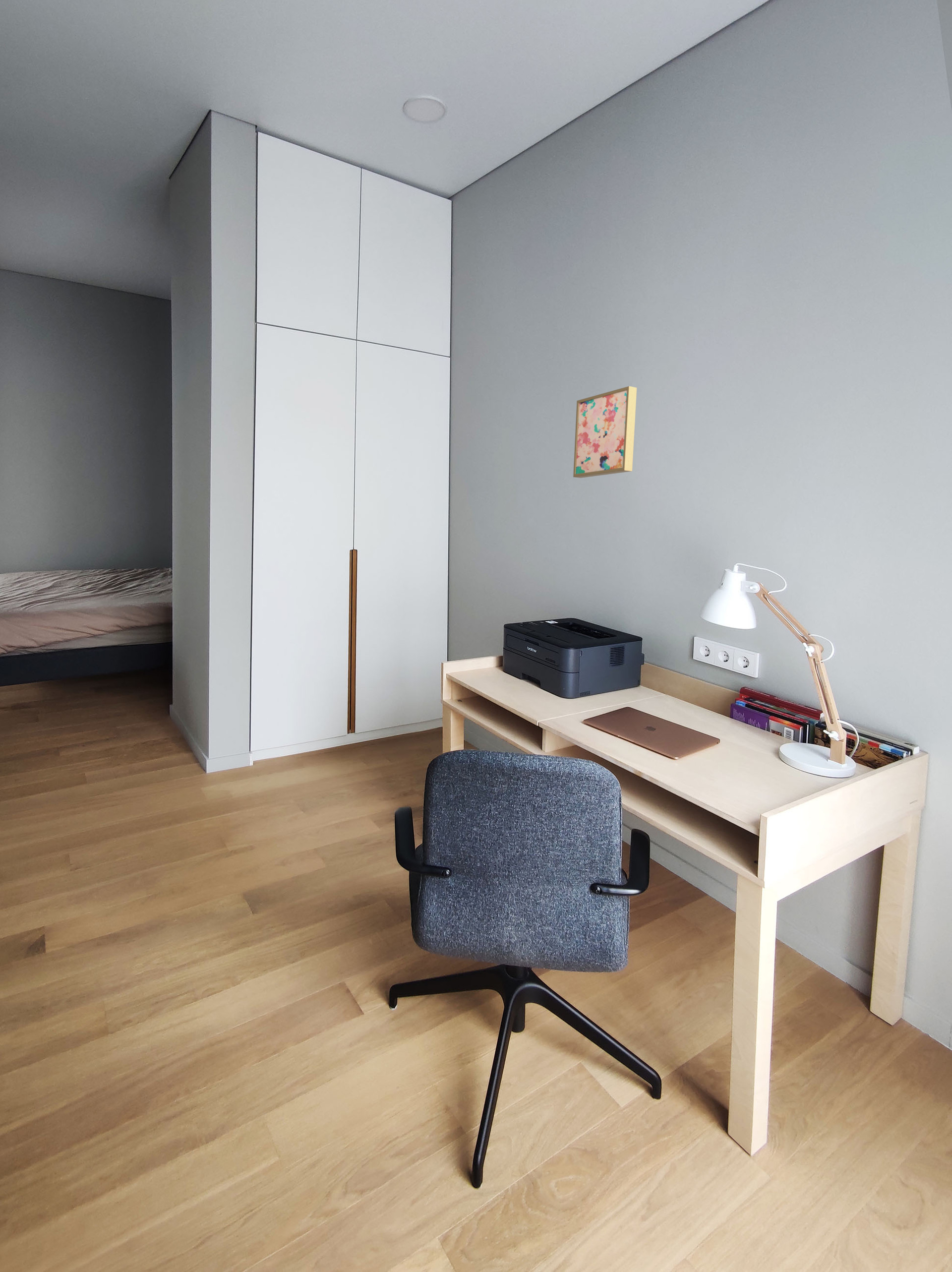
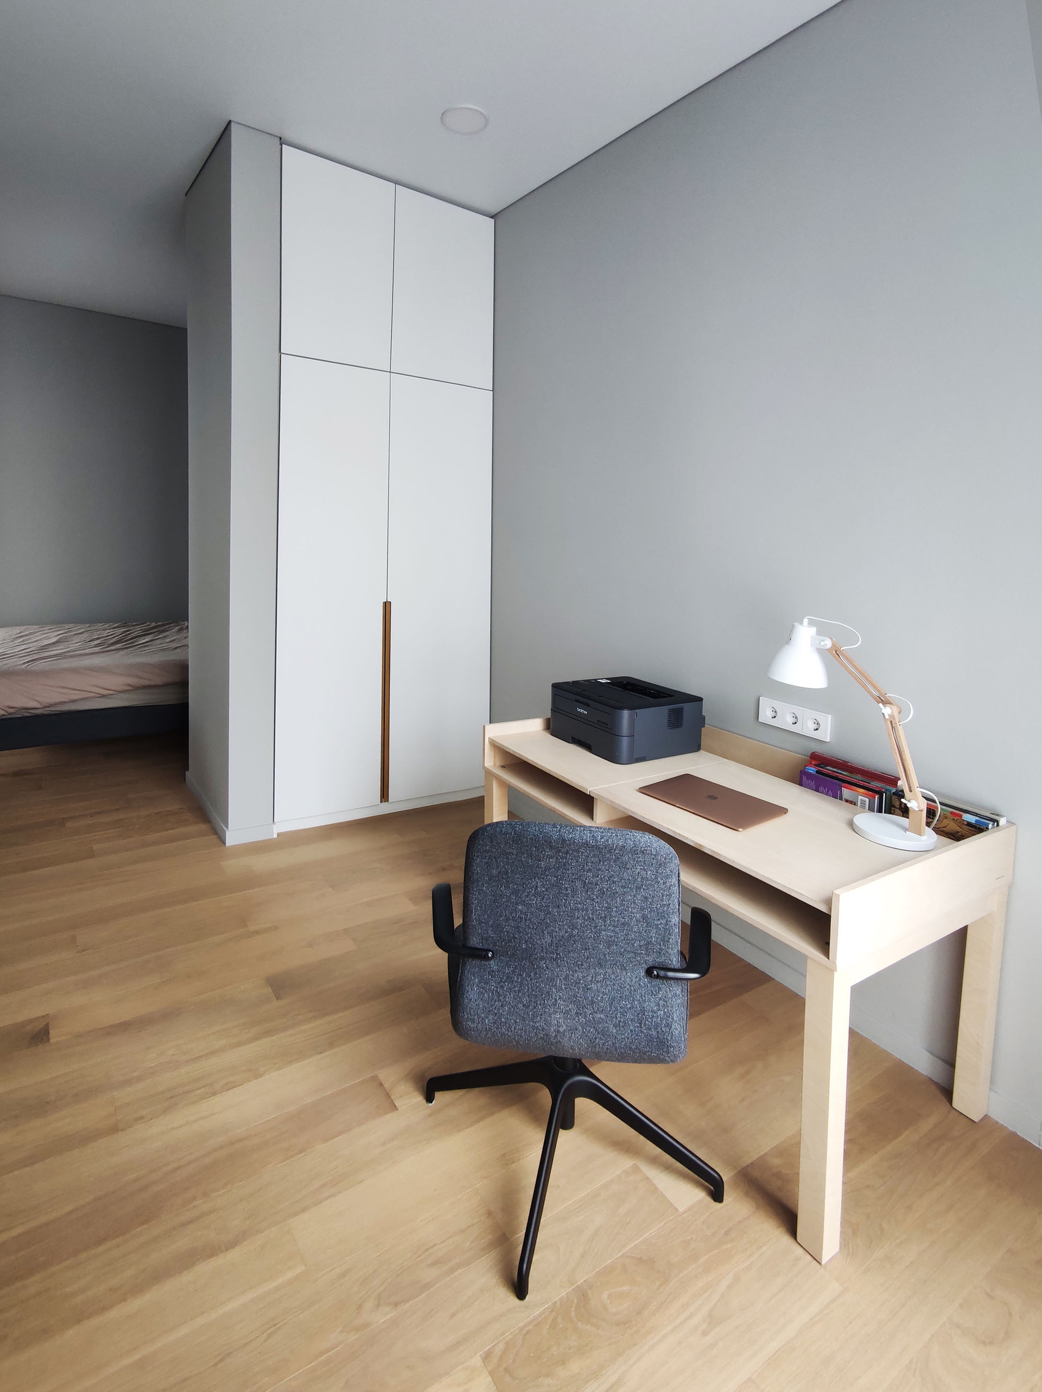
- wall art (603, 434)
